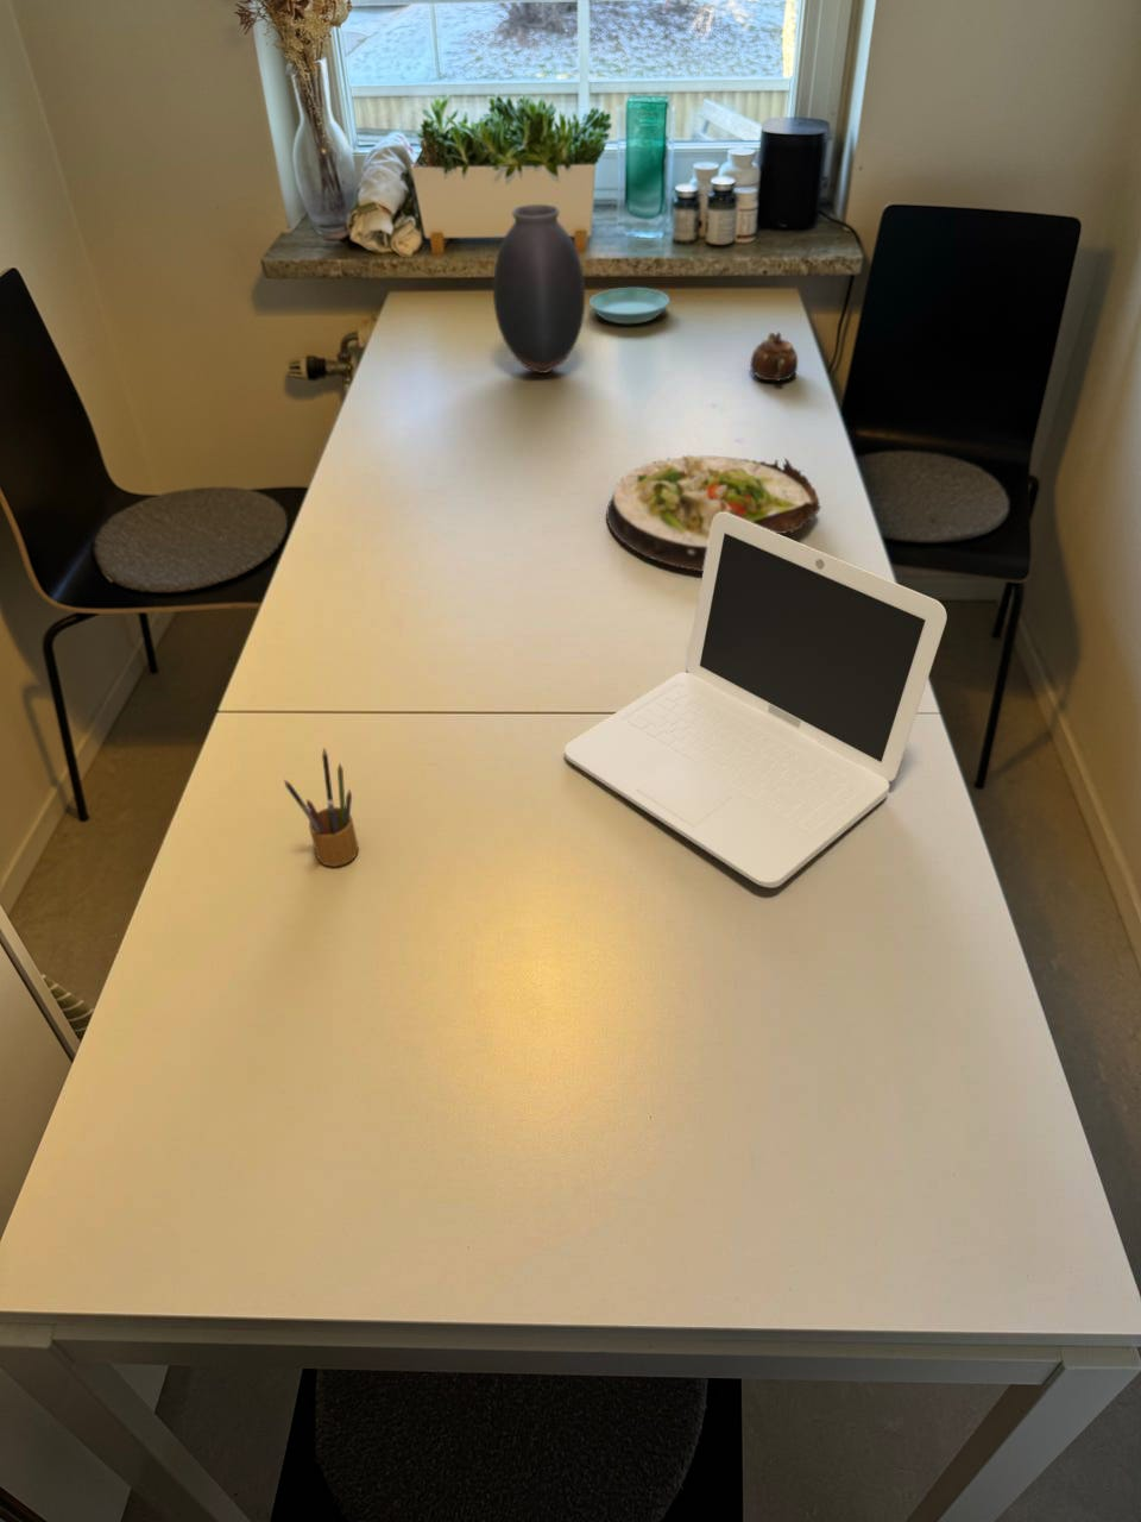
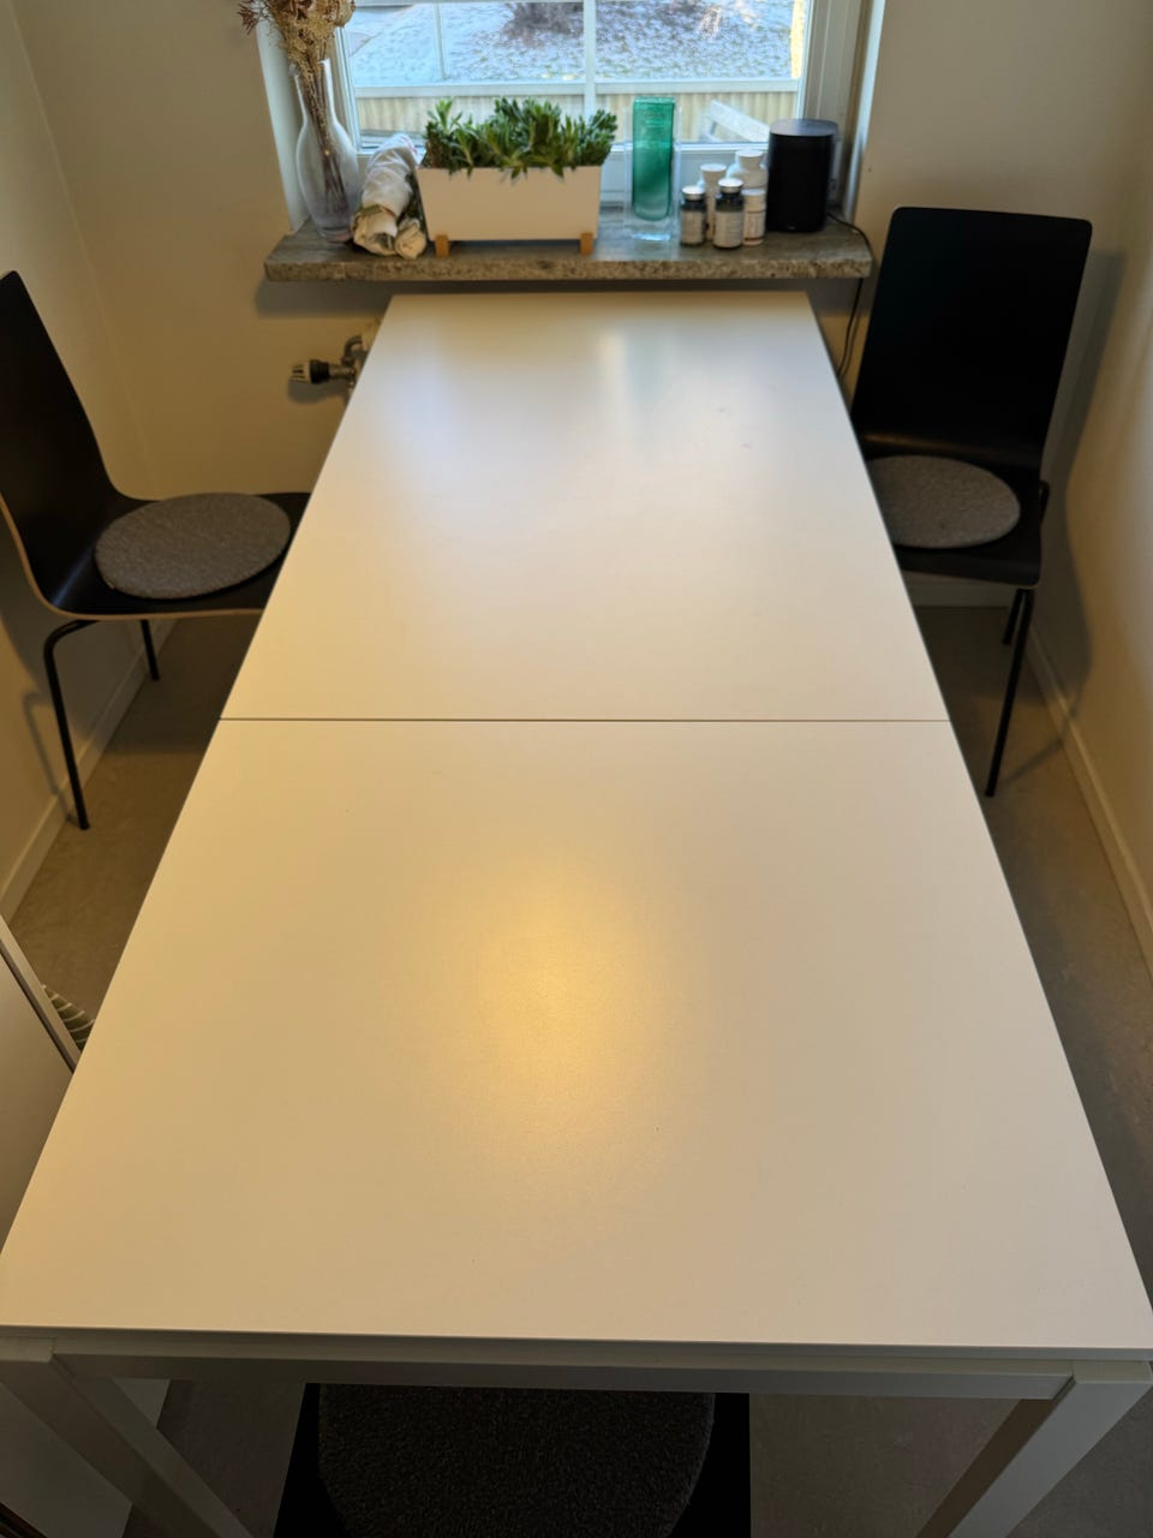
- teapot (775, 355)
- laptop (741, 687)
- saucer (629, 307)
- vase (538, 294)
- salad plate (706, 495)
- pencil box (327, 811)
